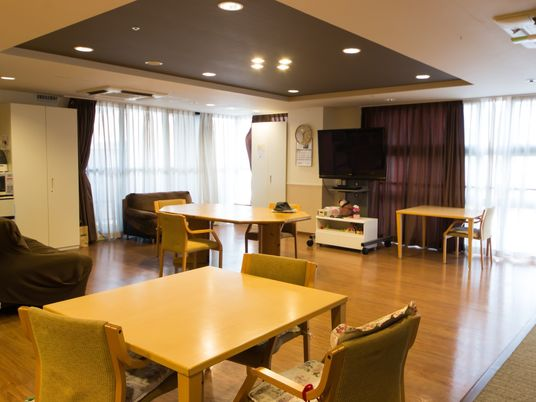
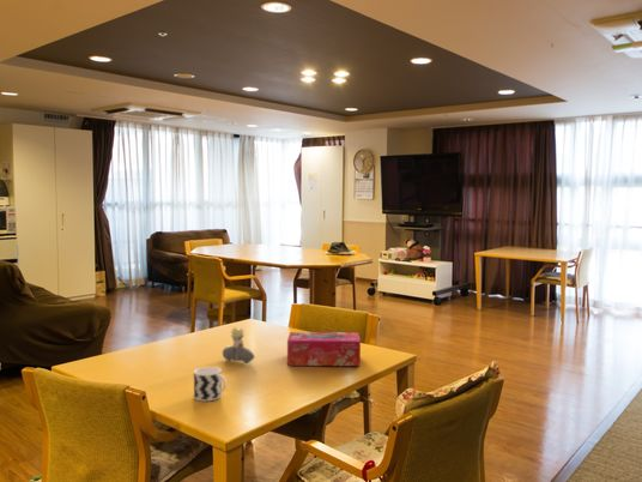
+ cup (211, 384)
+ bust sculpture (237, 344)
+ tissue box (323, 348)
